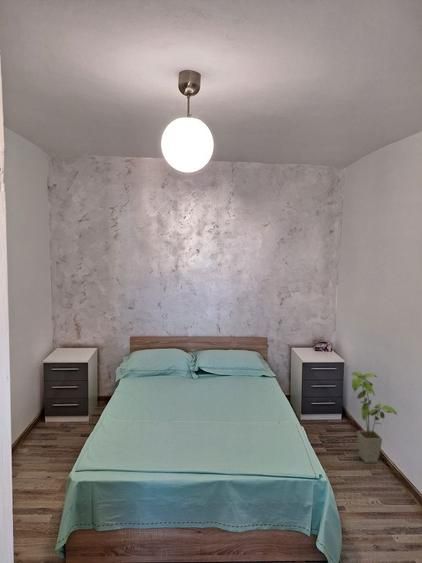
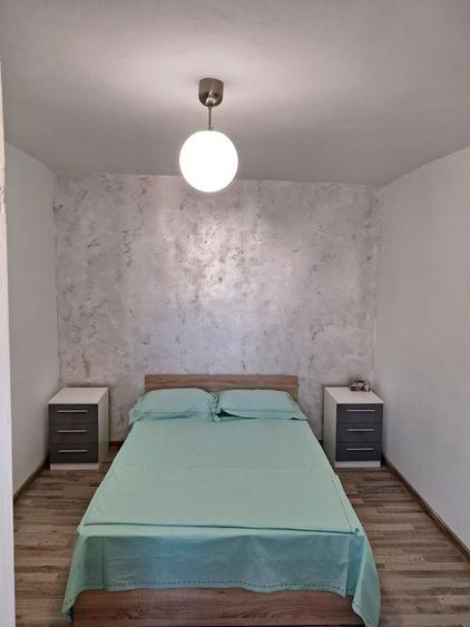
- house plant (368, 418)
